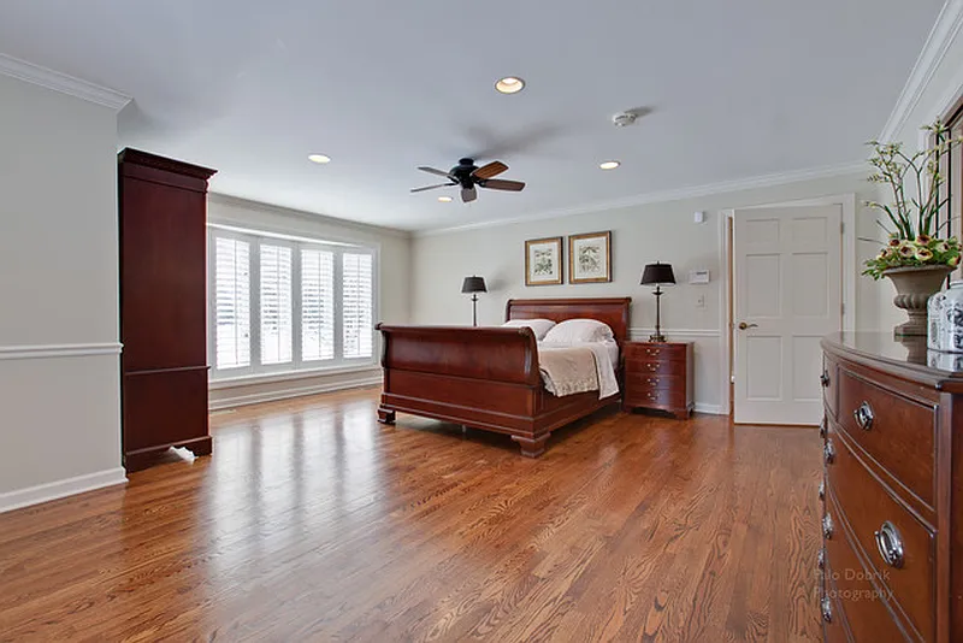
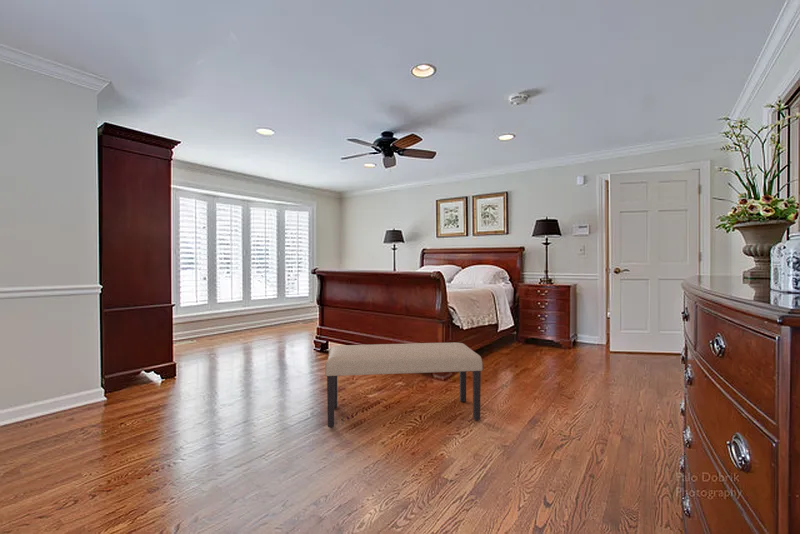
+ bench (401, 373)
